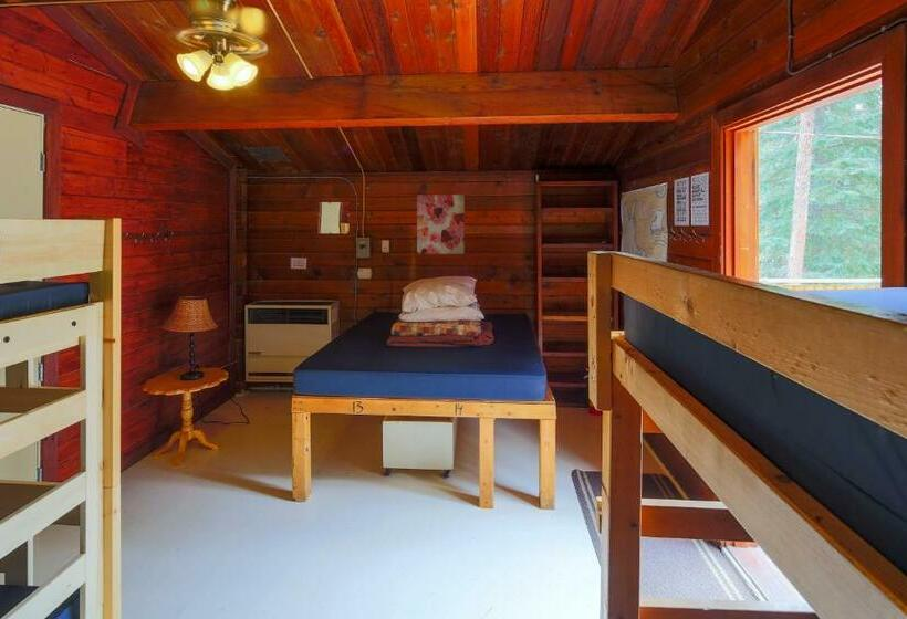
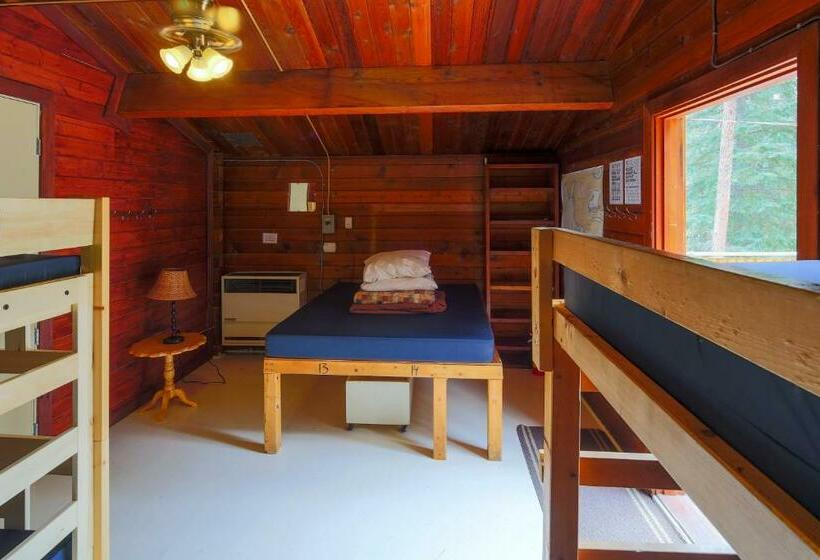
- wall art (440, 224)
